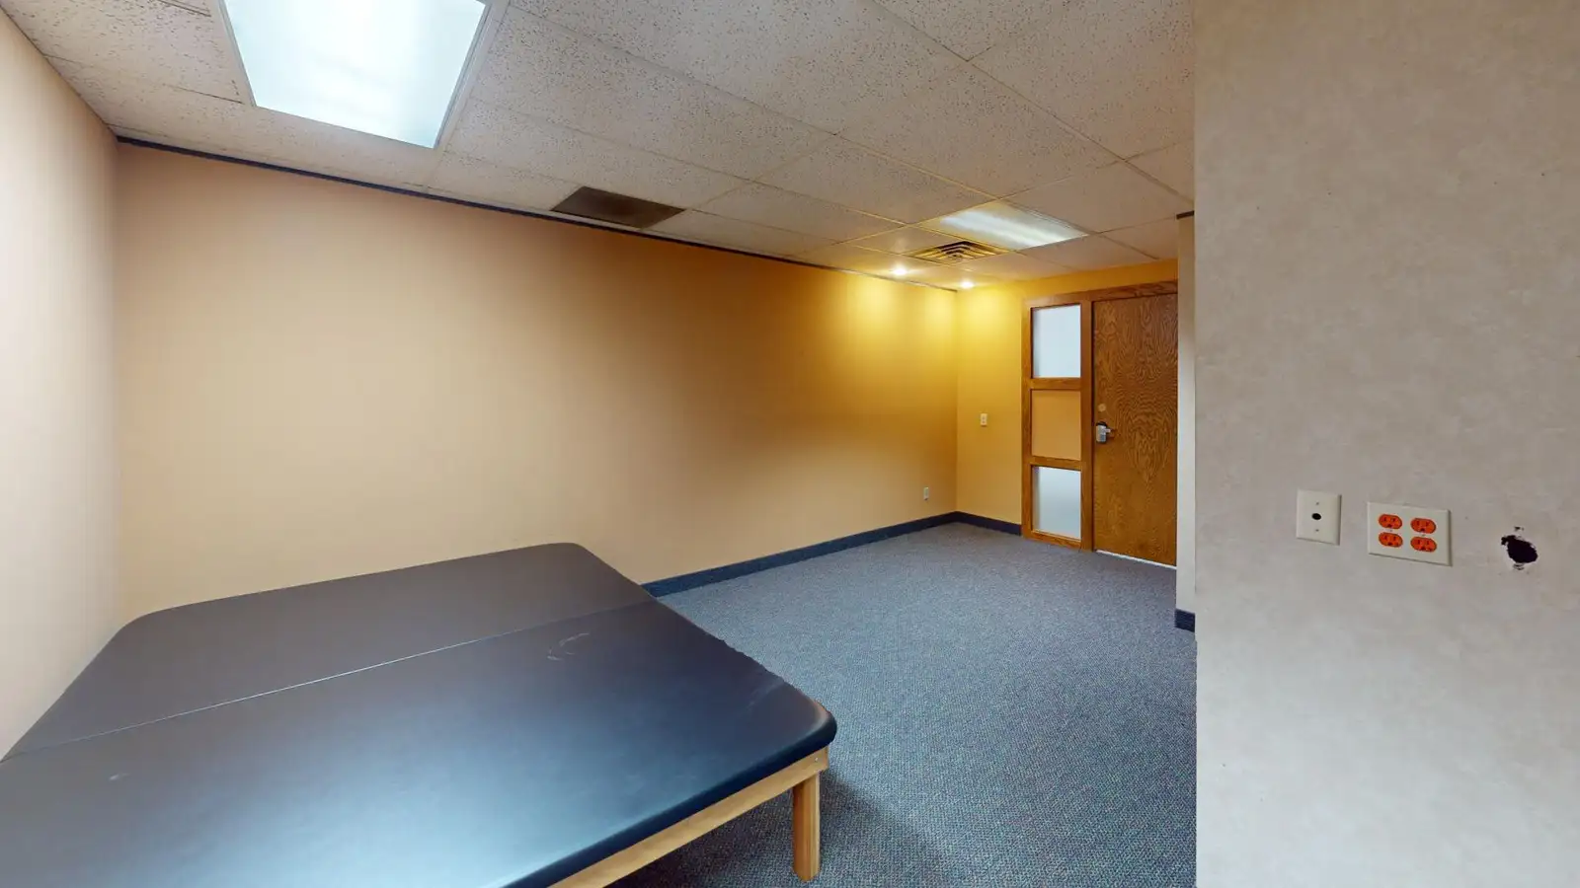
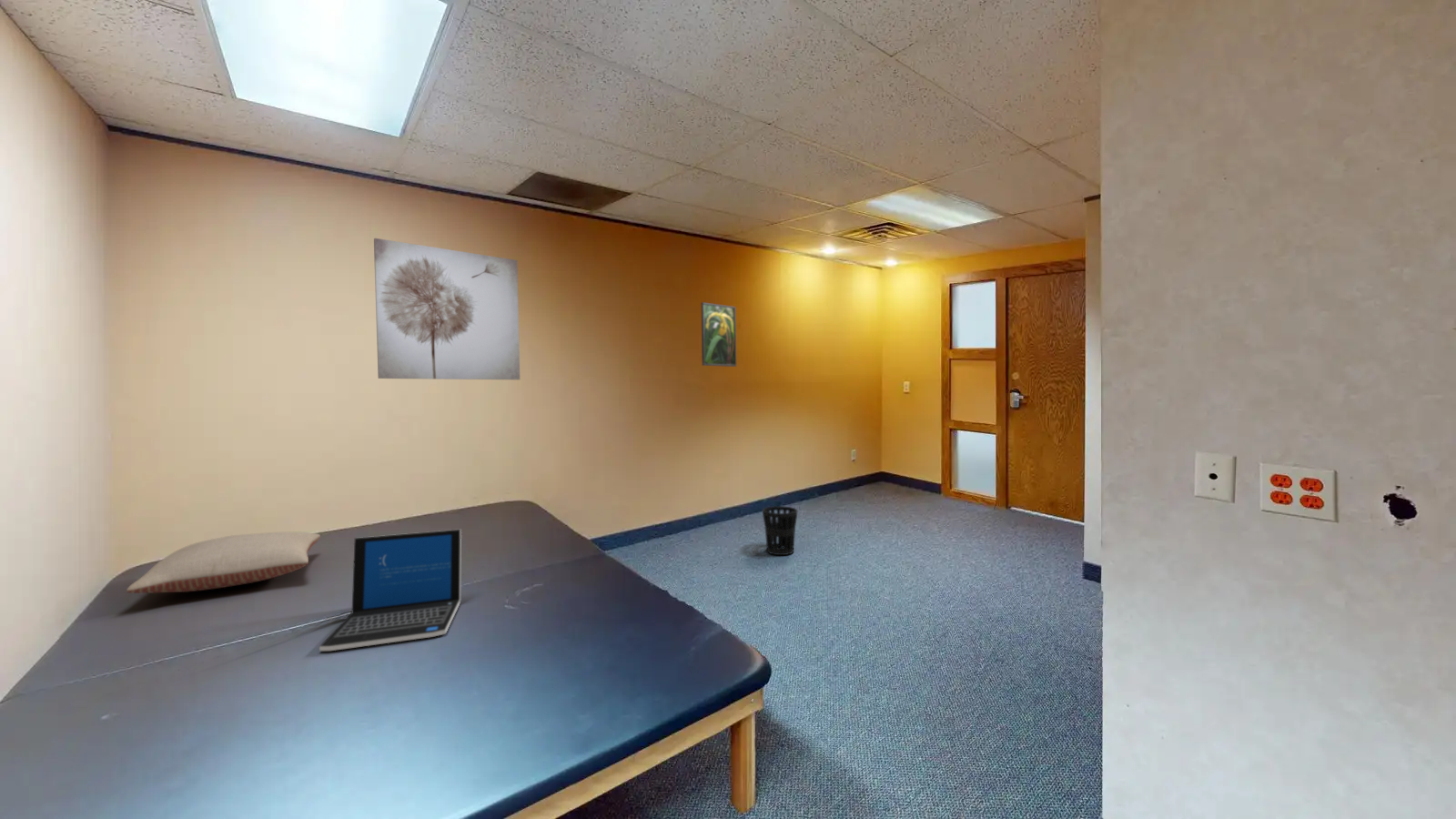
+ wall art (452, 315)
+ wastebasket (780, 530)
+ pillow (238, 558)
+ laptop (398, 583)
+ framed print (719, 335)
